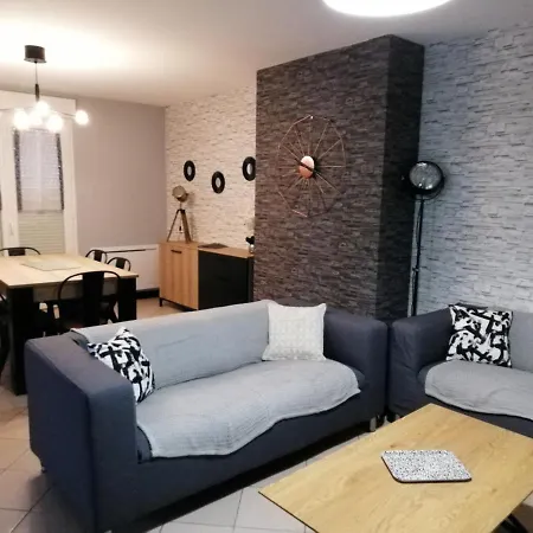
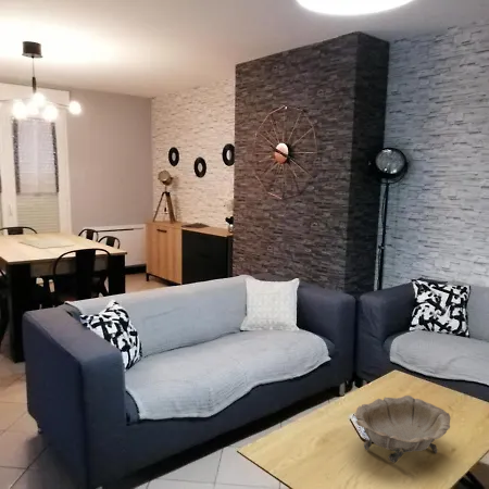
+ decorative bowl (401, 430)
